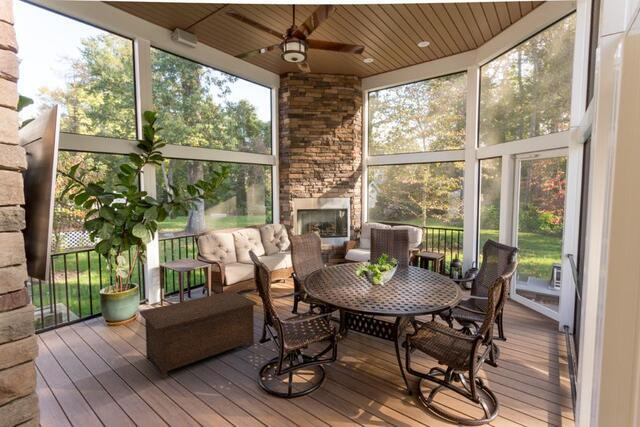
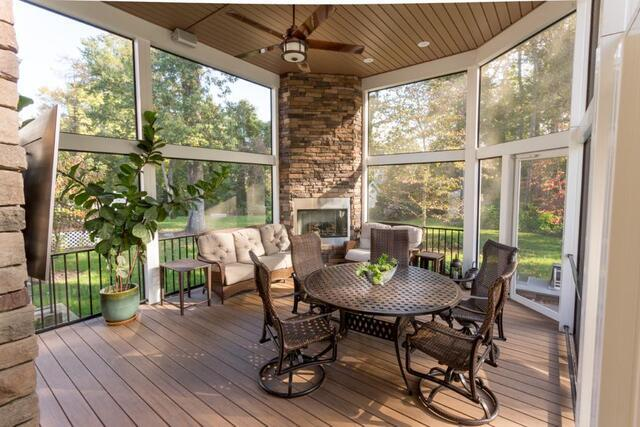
- cabinet (201, 328)
